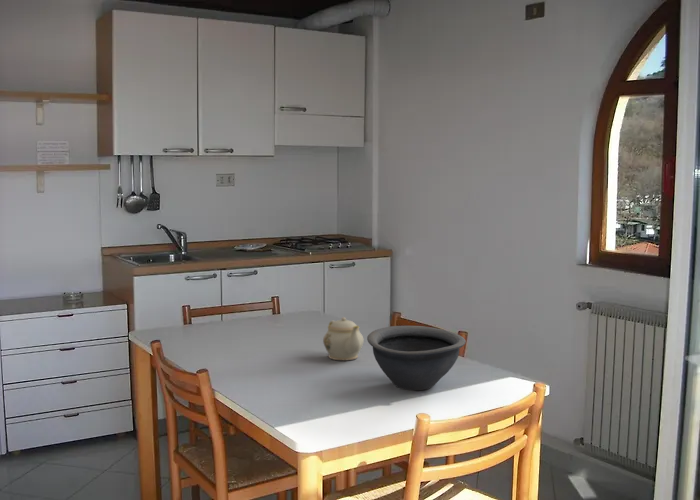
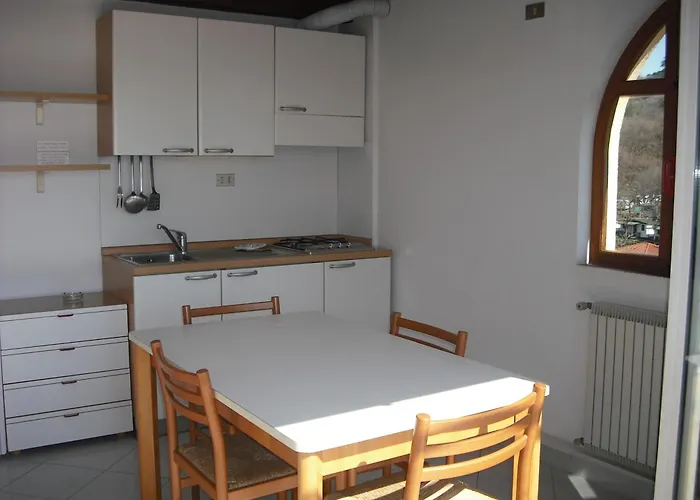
- bowl (415, 360)
- teapot (342, 337)
